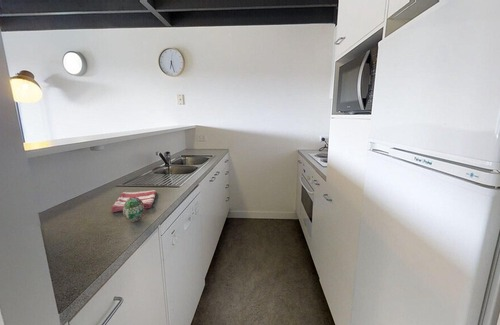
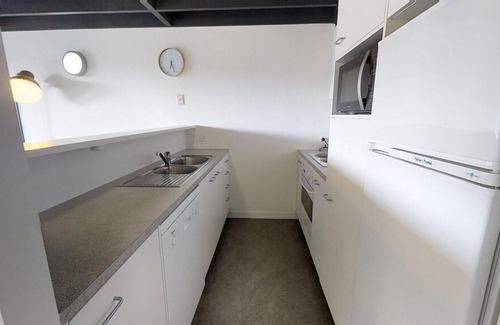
- dish towel (137, 197)
- decorative egg (134, 209)
